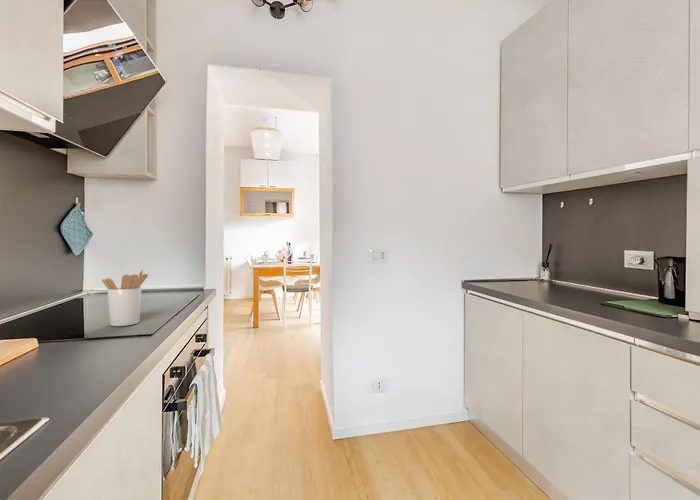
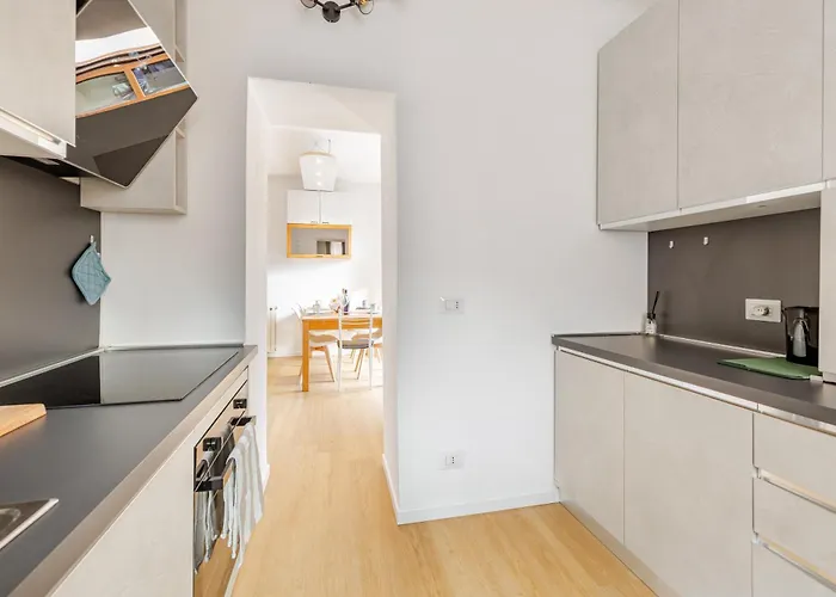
- utensil holder (128, 297)
